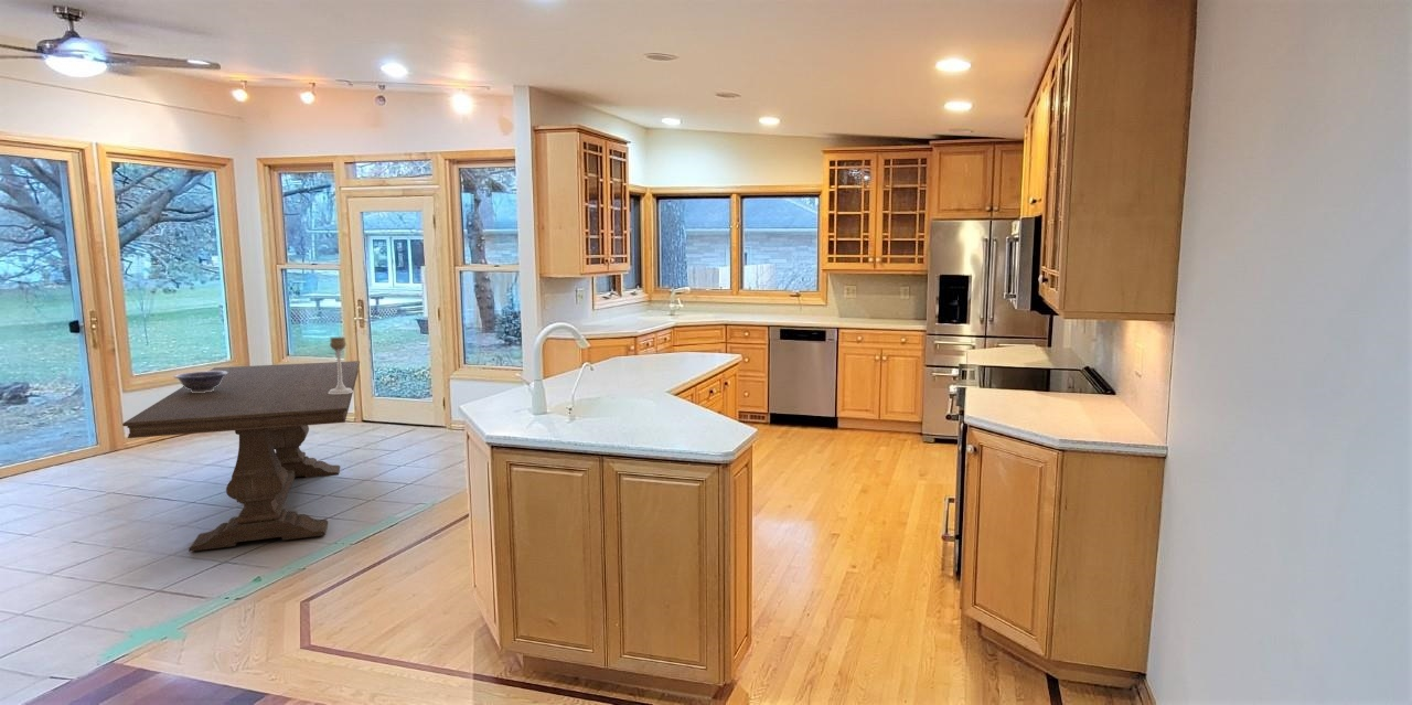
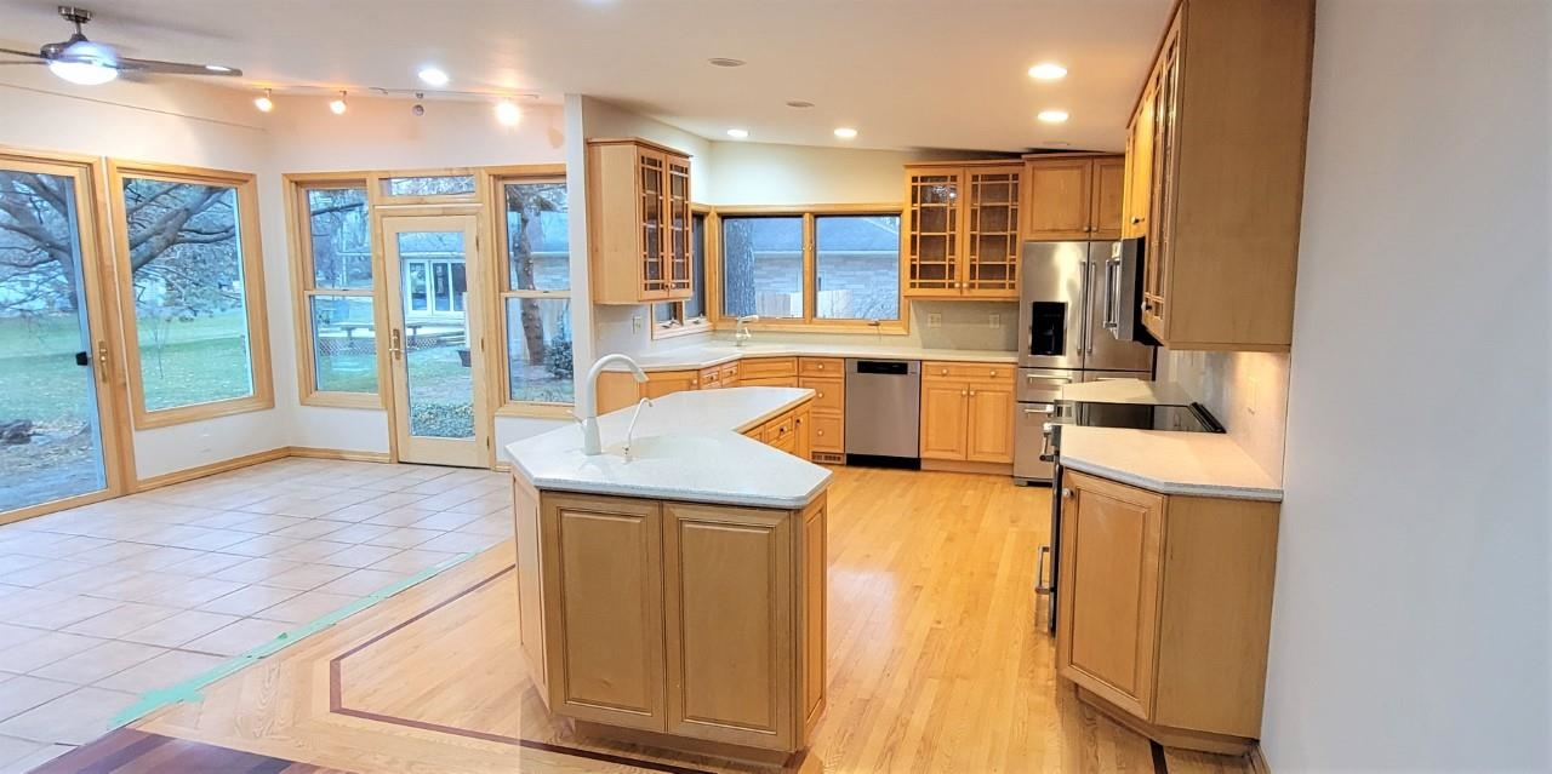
- decorative bowl (201, 382)
- candle holder (339, 364)
- dining table (272, 444)
